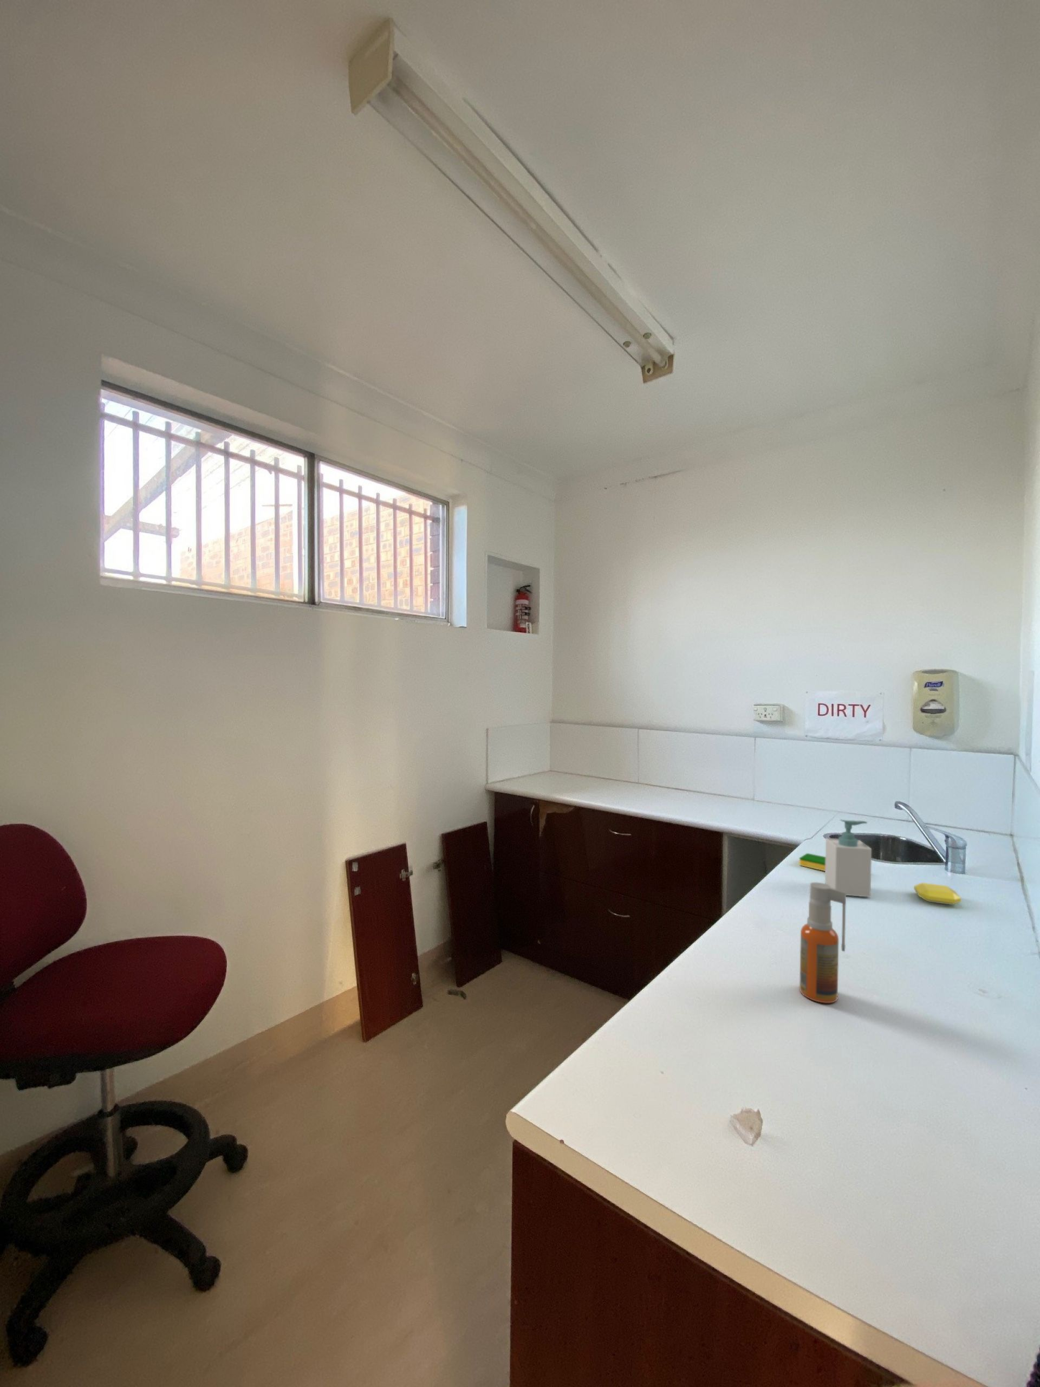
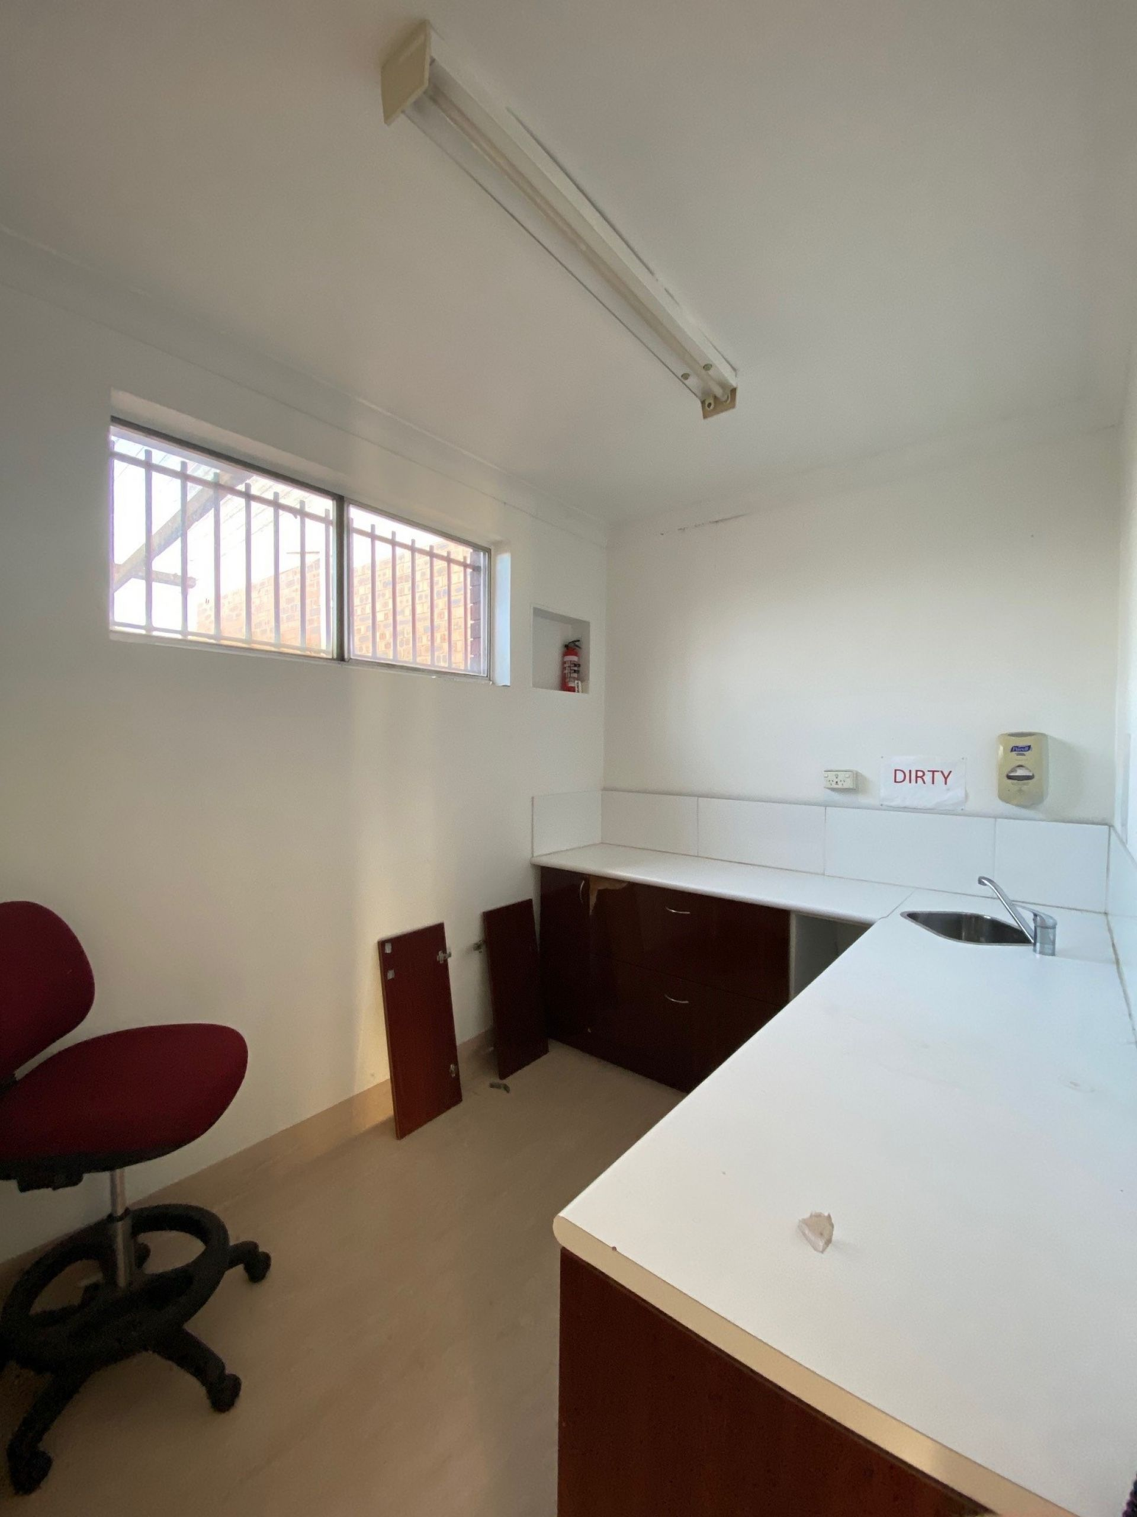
- dish sponge (825, 864)
- spray bottle (823, 940)
- soap bottle (848, 855)
- soap bar (936, 893)
